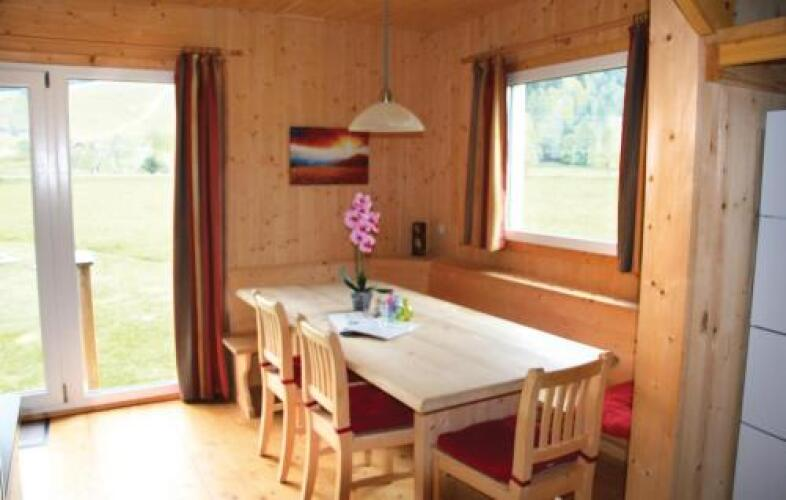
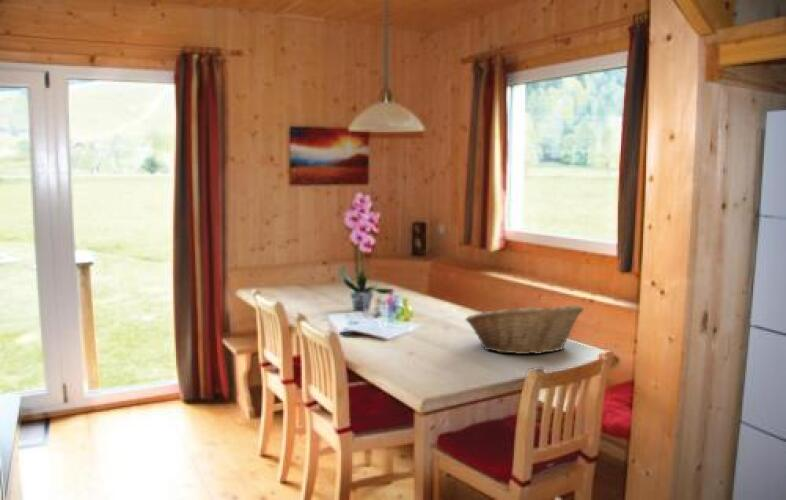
+ fruit basket (524, 323)
